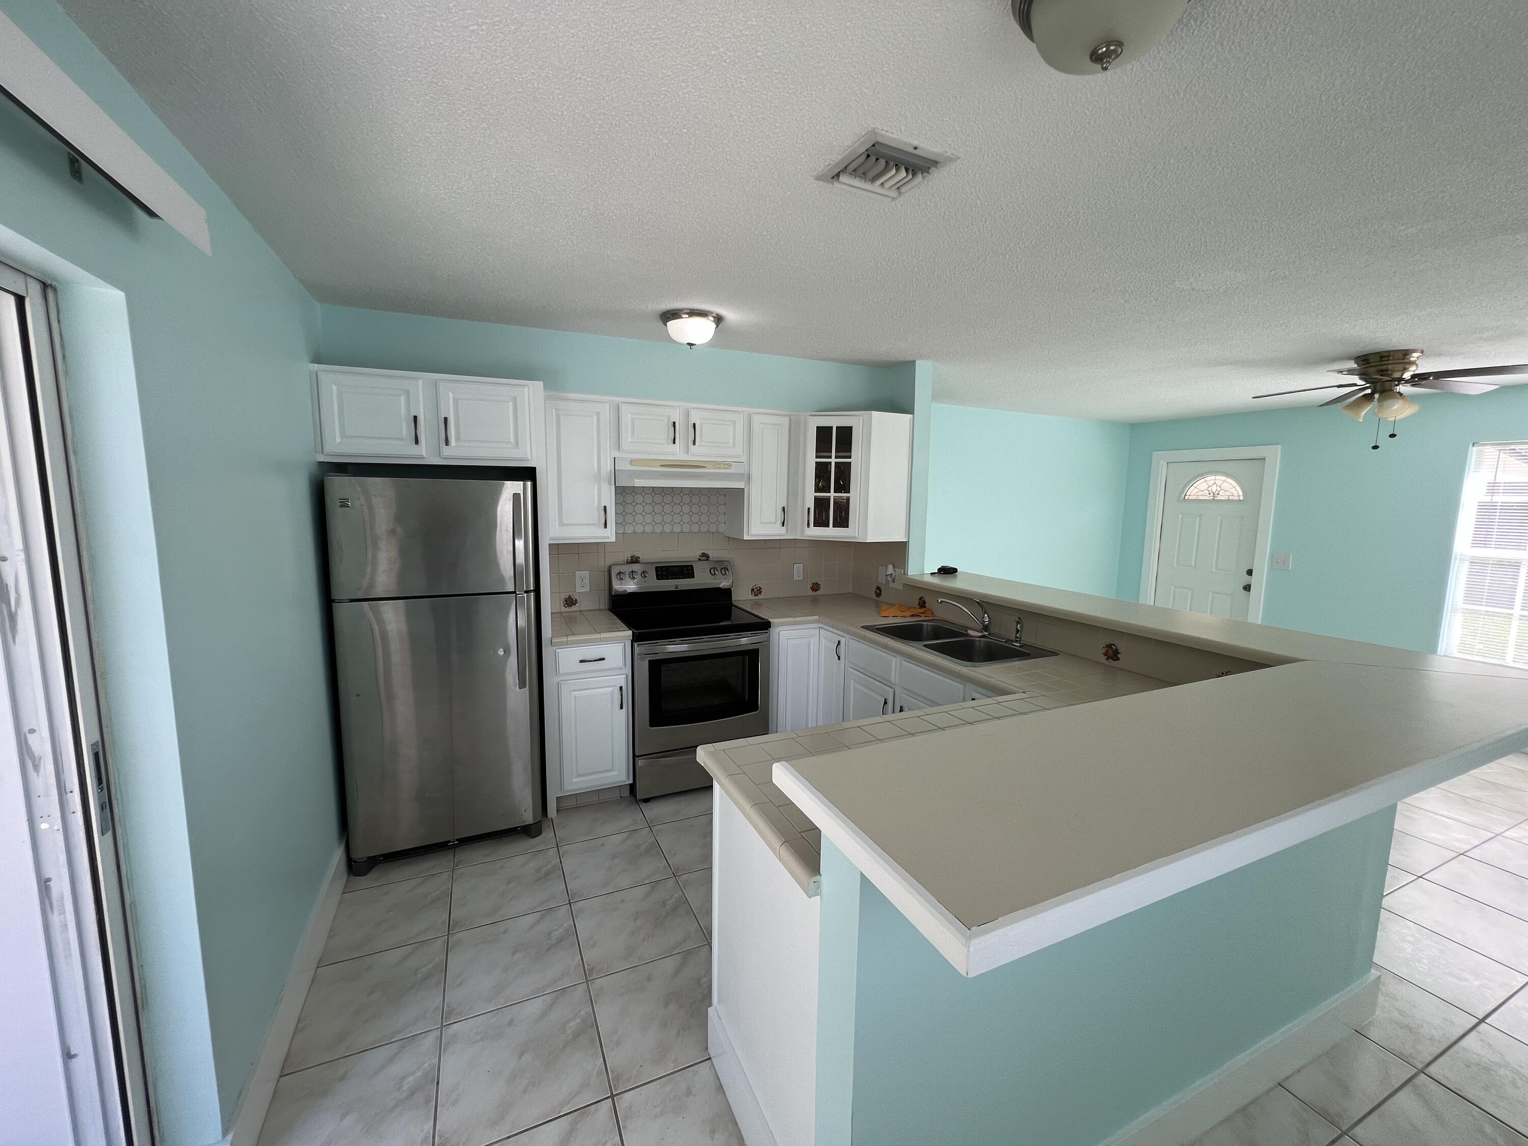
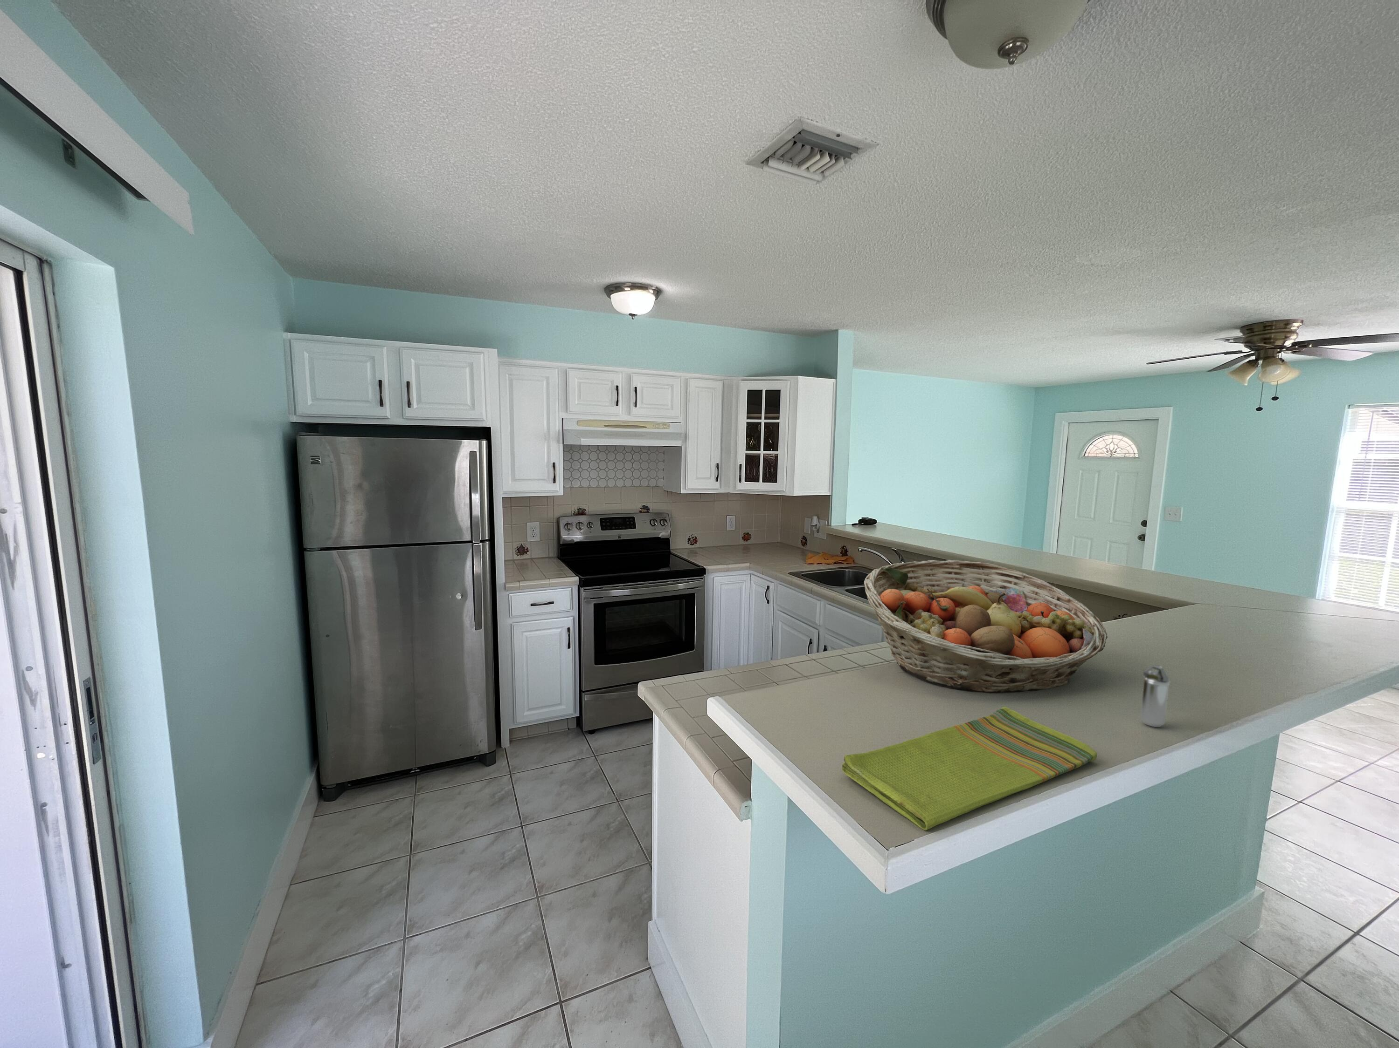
+ shaker (1154, 696)
+ fruit basket (977, 621)
+ dish towel (972, 757)
